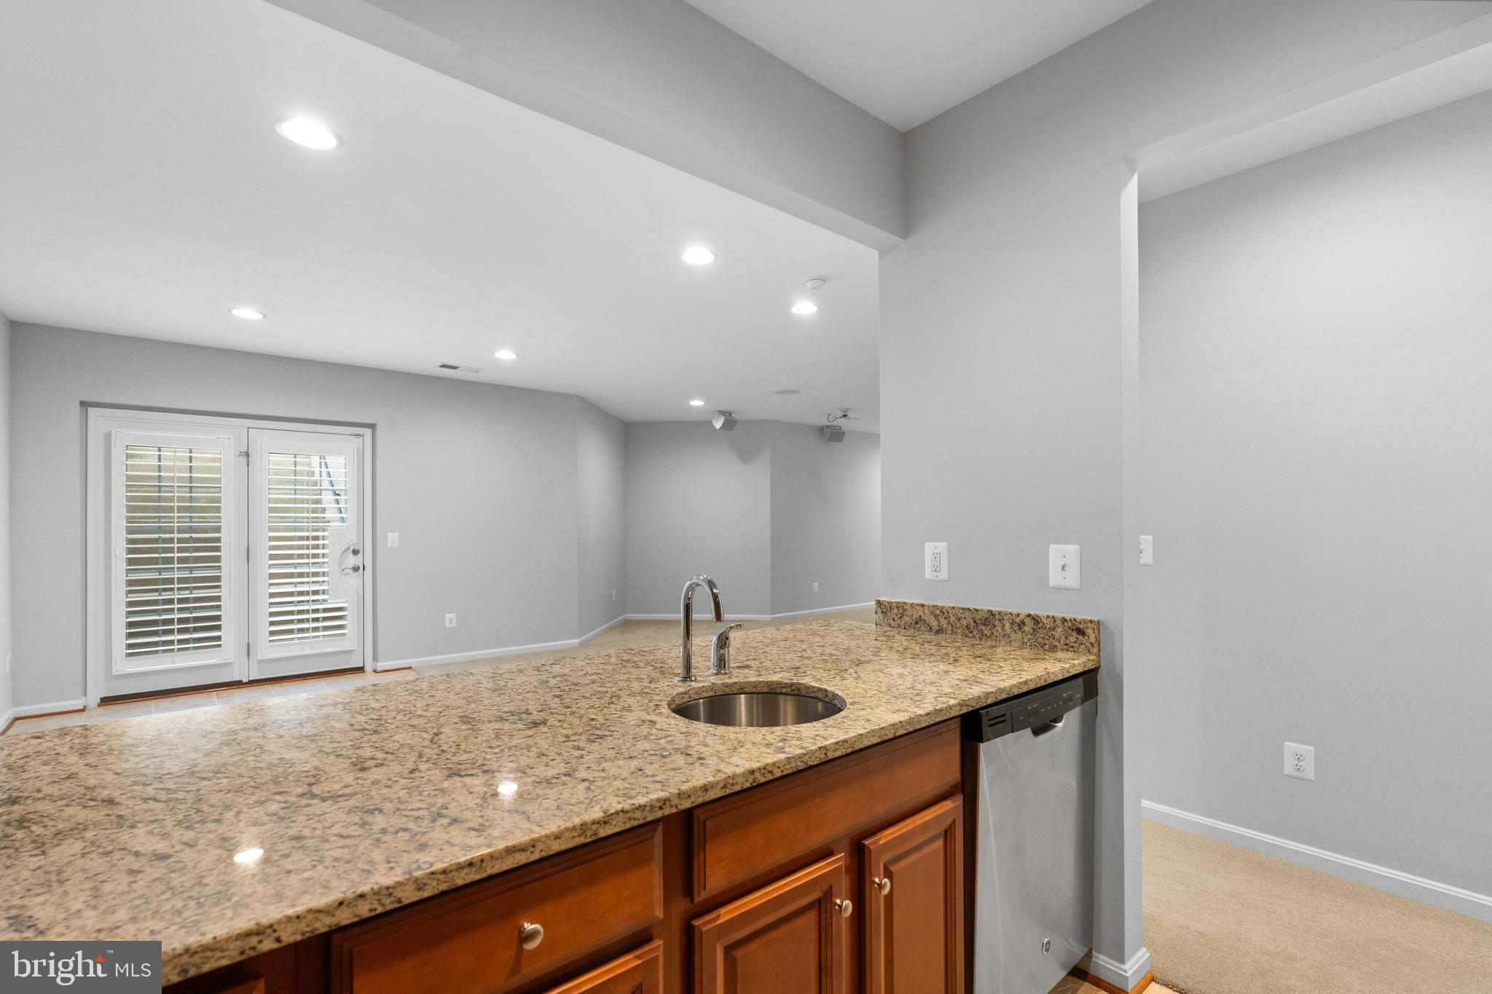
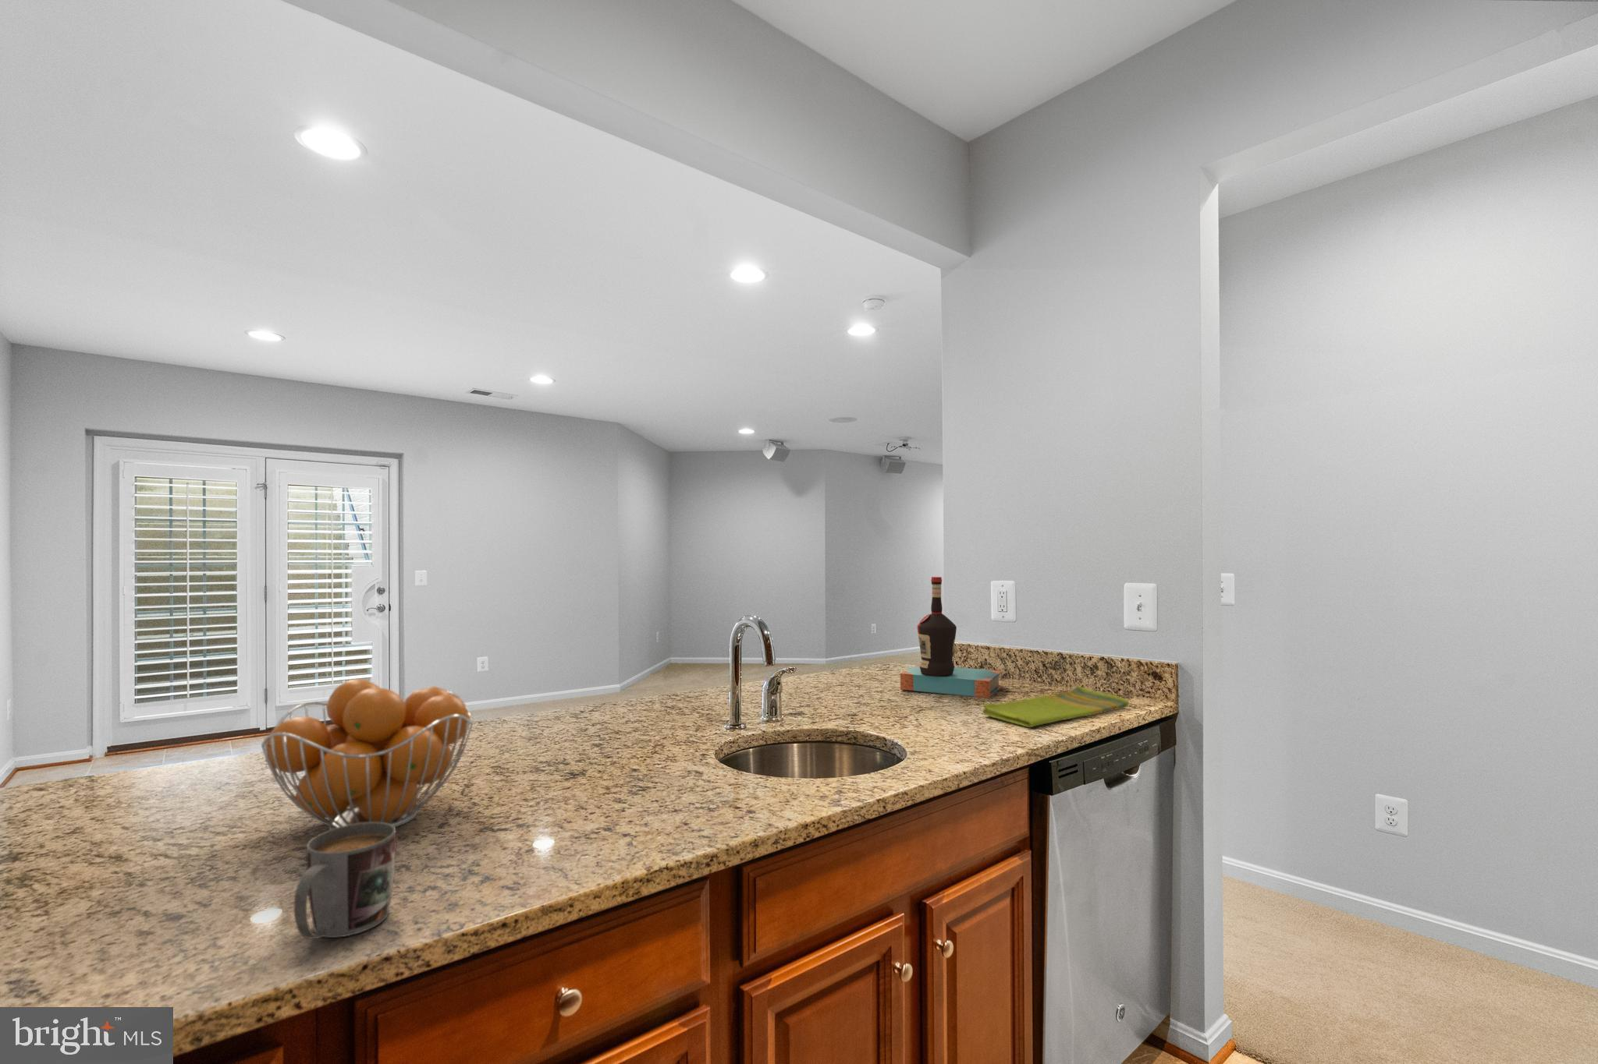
+ bottle (953, 632)
+ fruit basket (374, 750)
+ dish towel (1056, 704)
+ mug (340, 886)
